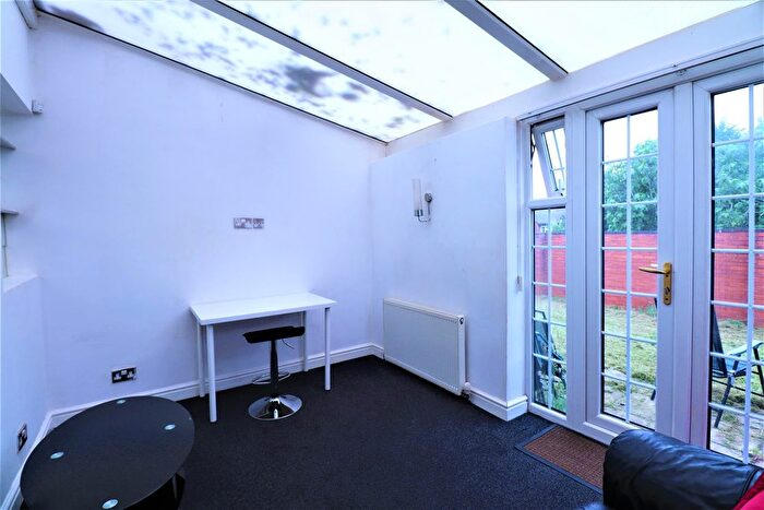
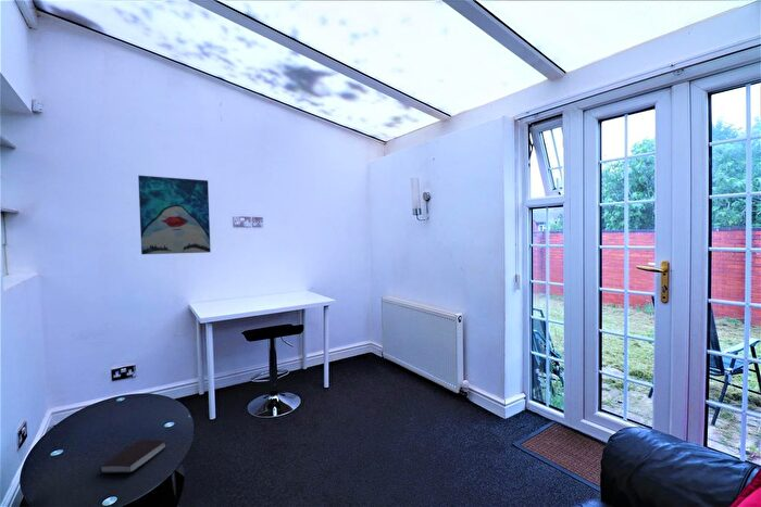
+ book (135, 455)
+ wall art (175, 215)
